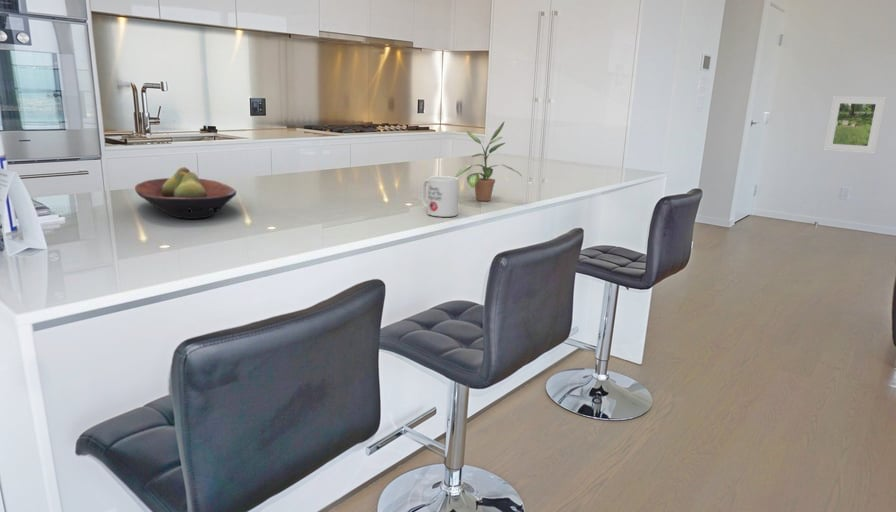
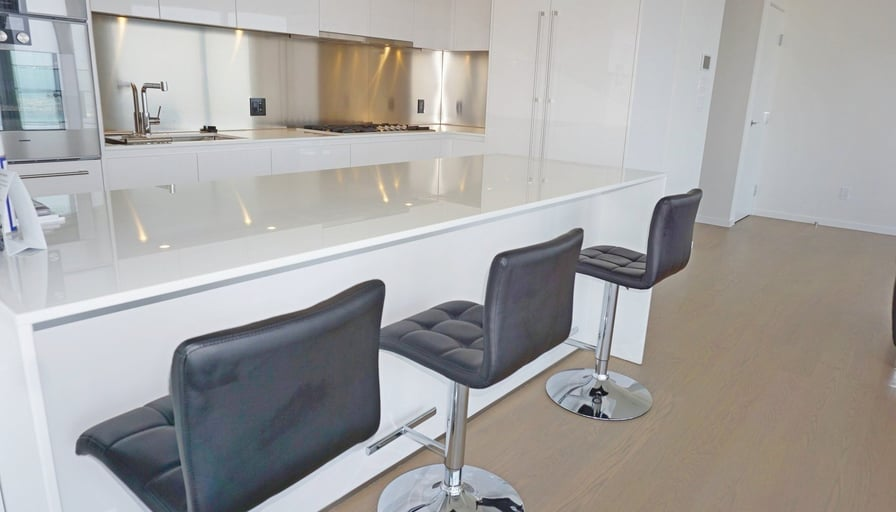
- mug (438, 195)
- fruit bowl (185, 189)
- potted plant (486, 161)
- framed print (853, 124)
